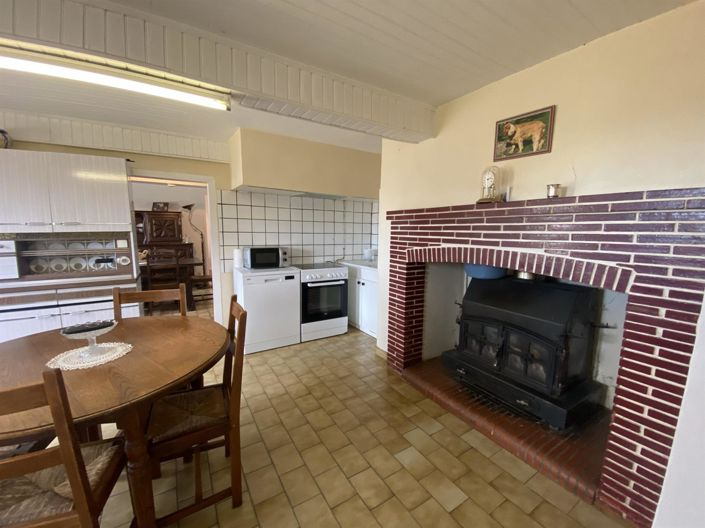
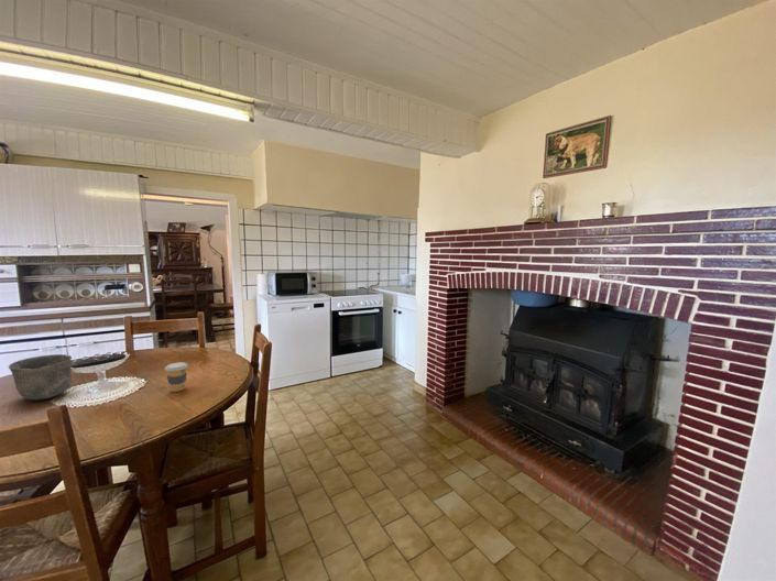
+ cup (42, 379)
+ coffee cup (176, 376)
